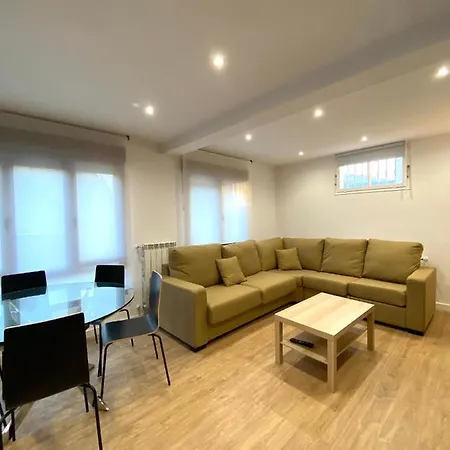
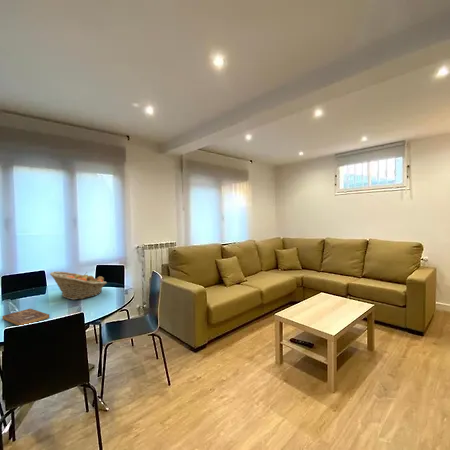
+ fruit basket (79, 282)
+ bible (25, 316)
